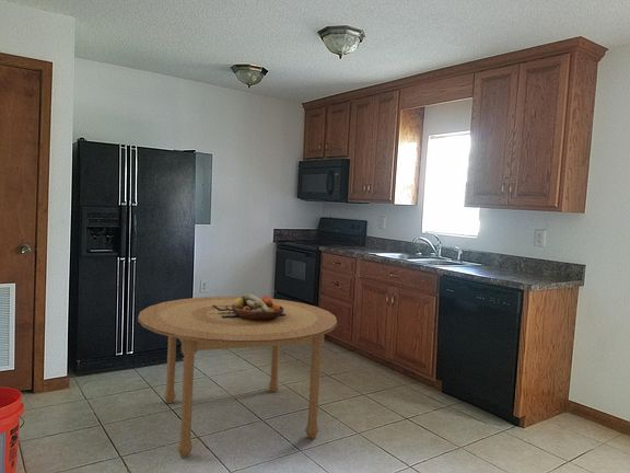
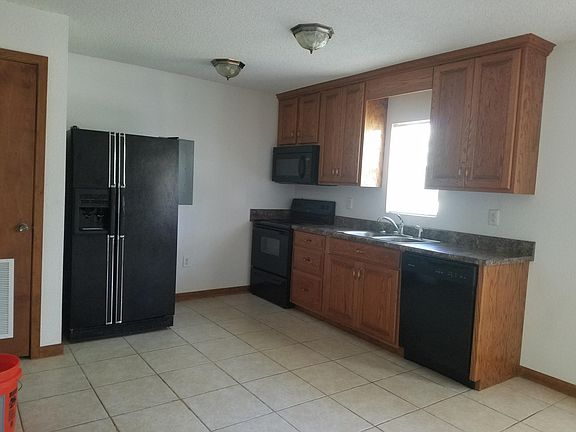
- dining table (237, 347)
- fruit bowl (258, 305)
